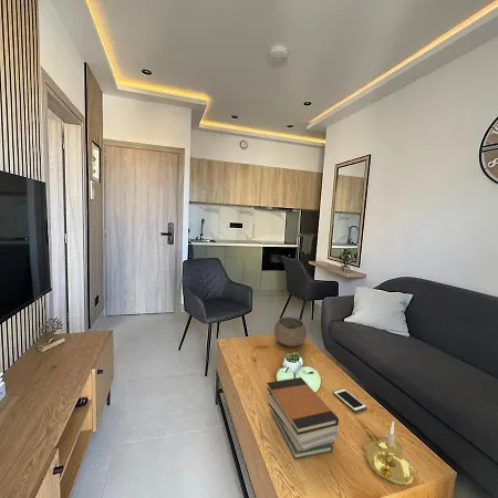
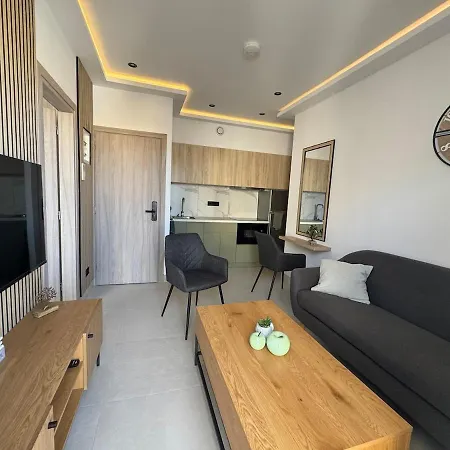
- bowl (290, 332)
- book stack (299, 414)
- candle holder (387, 440)
- cell phone (349, 400)
